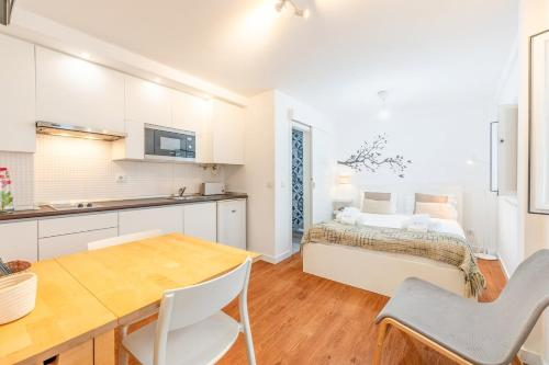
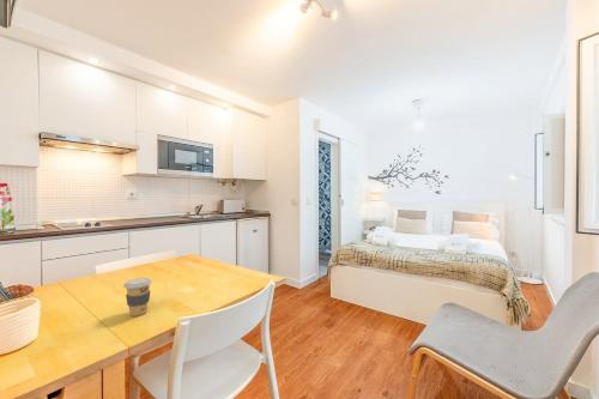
+ coffee cup (138, 296)
